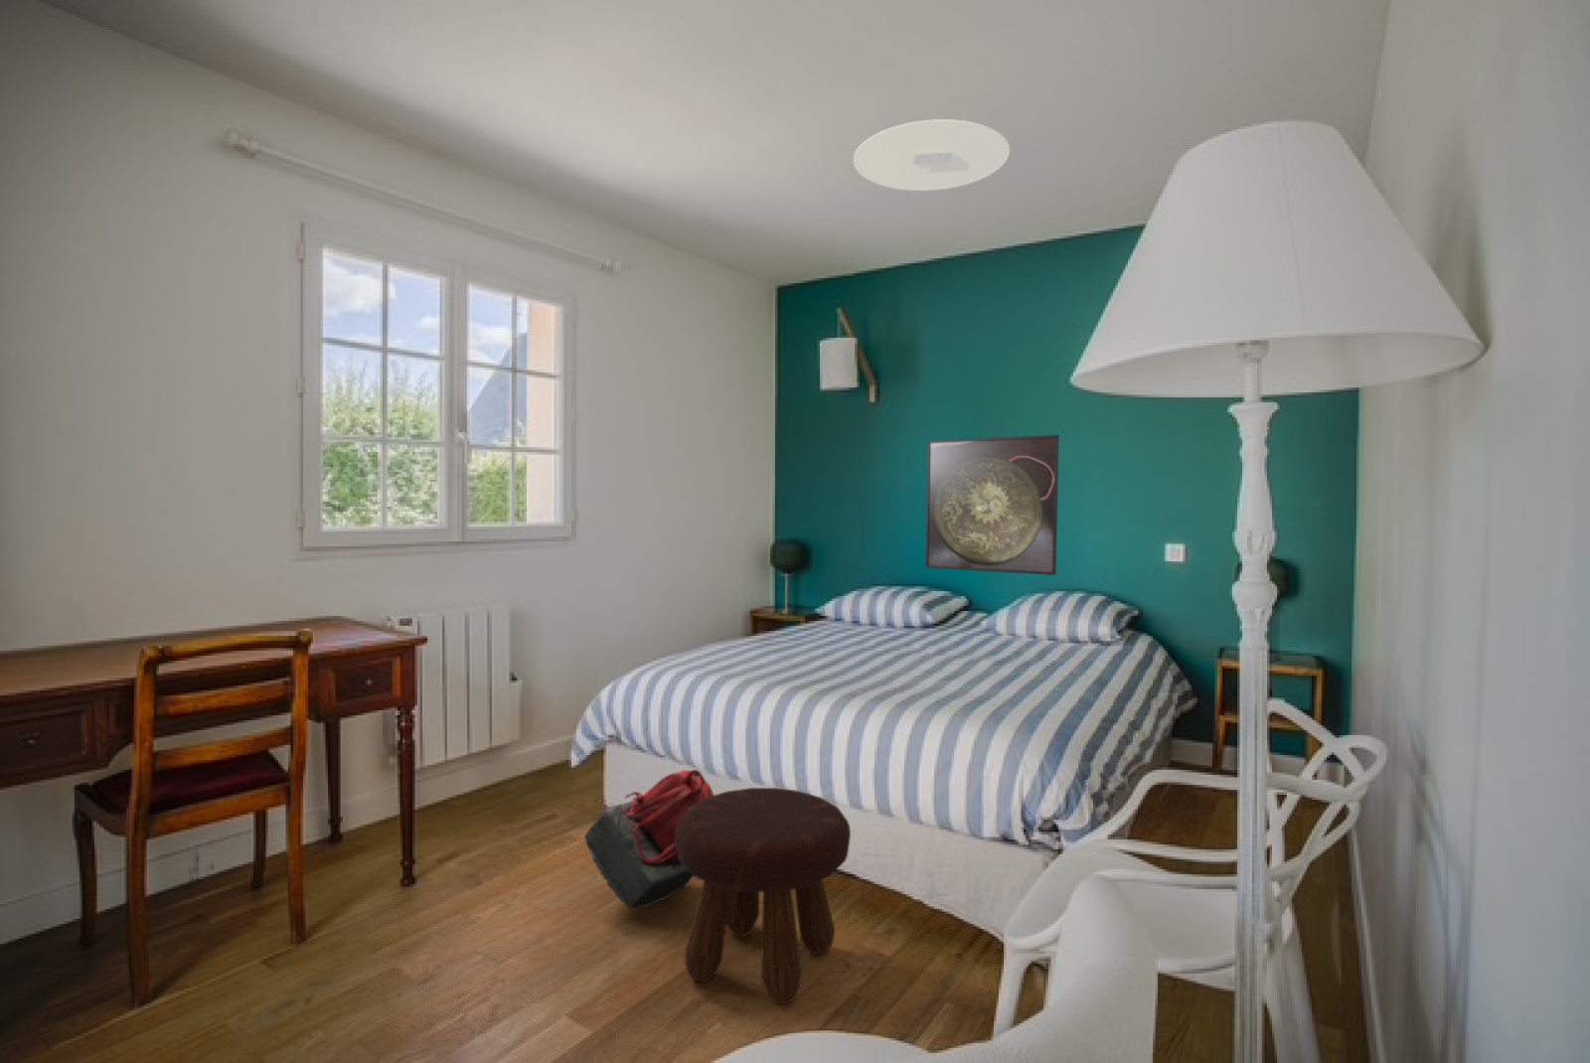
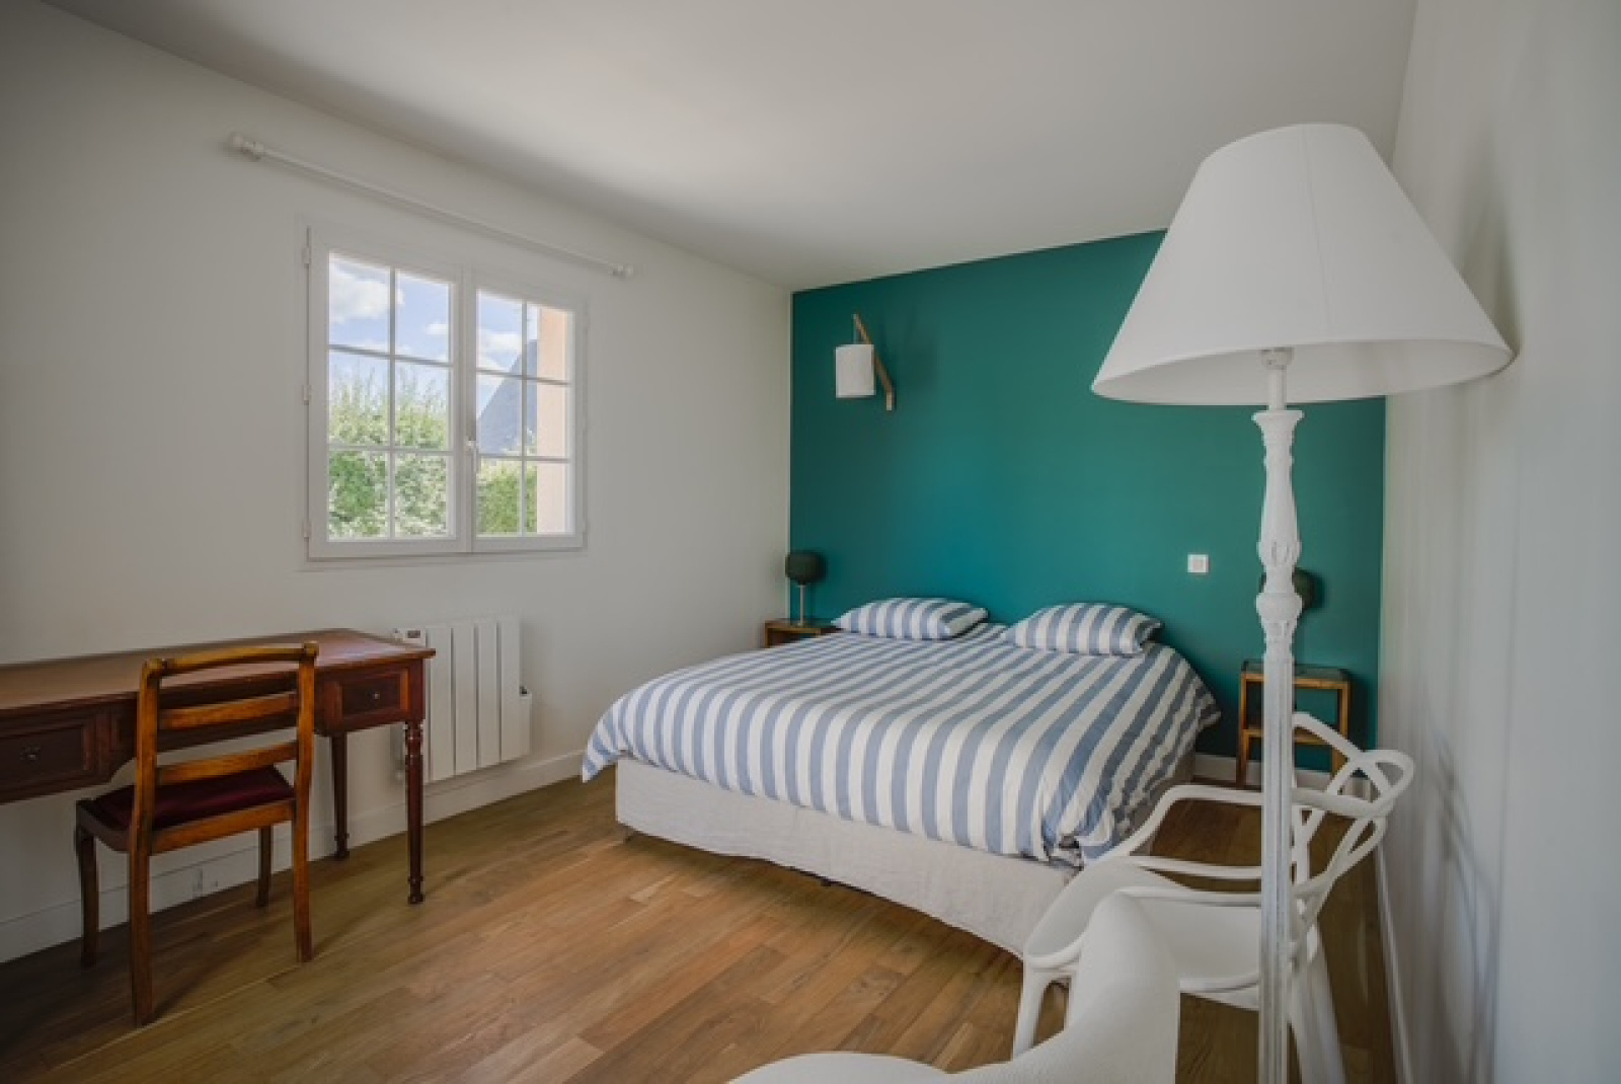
- footstool (762, 889)
- backpack (647, 828)
- ceiling light (930, 151)
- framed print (988, 504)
